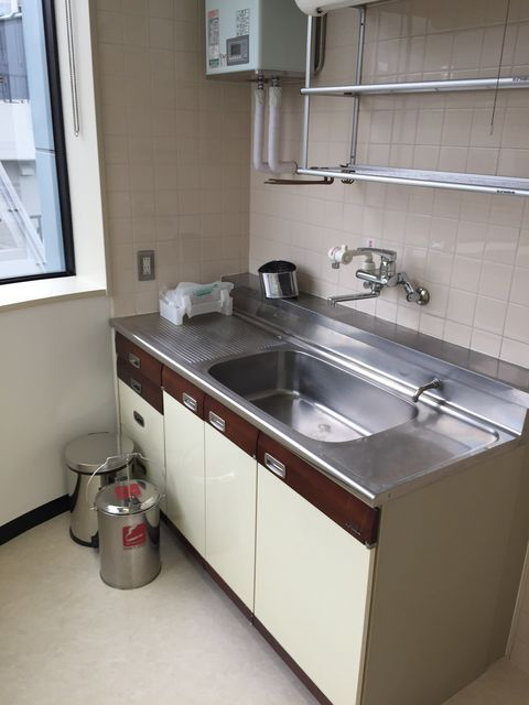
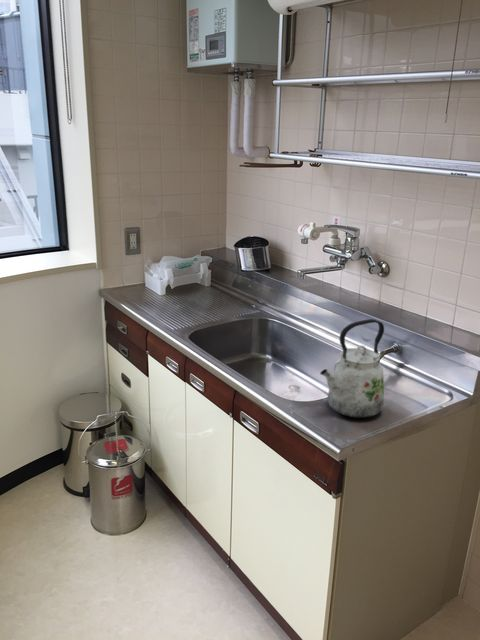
+ kettle (350, 368)
